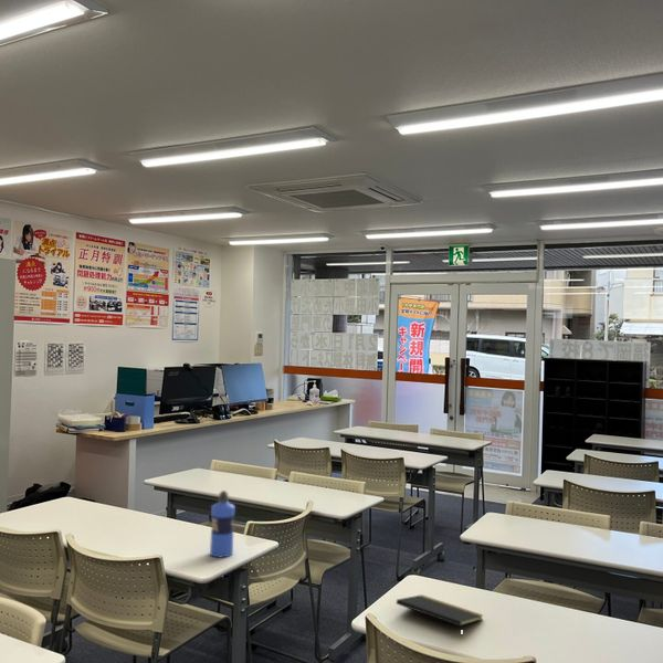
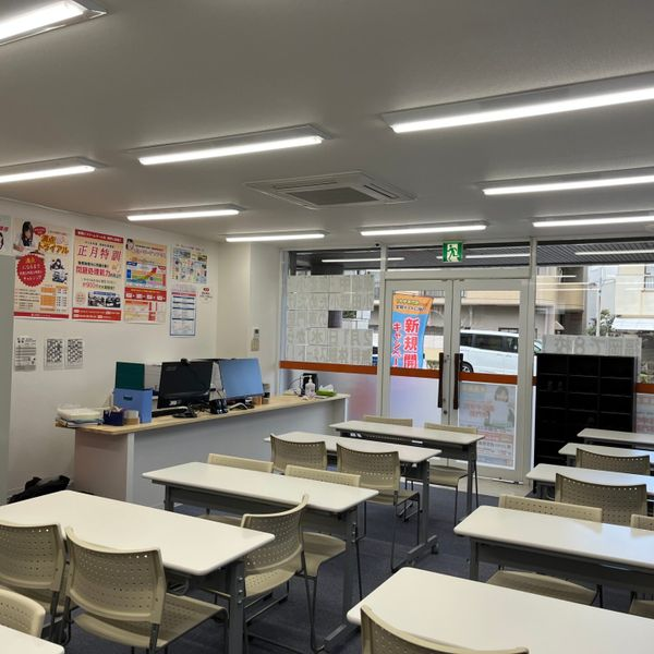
- water bottle (222, 522)
- notepad (439, 609)
